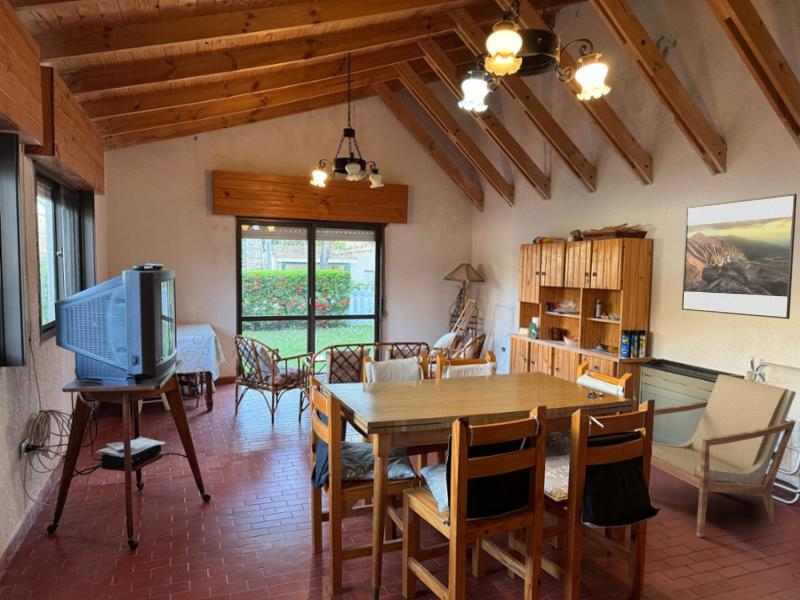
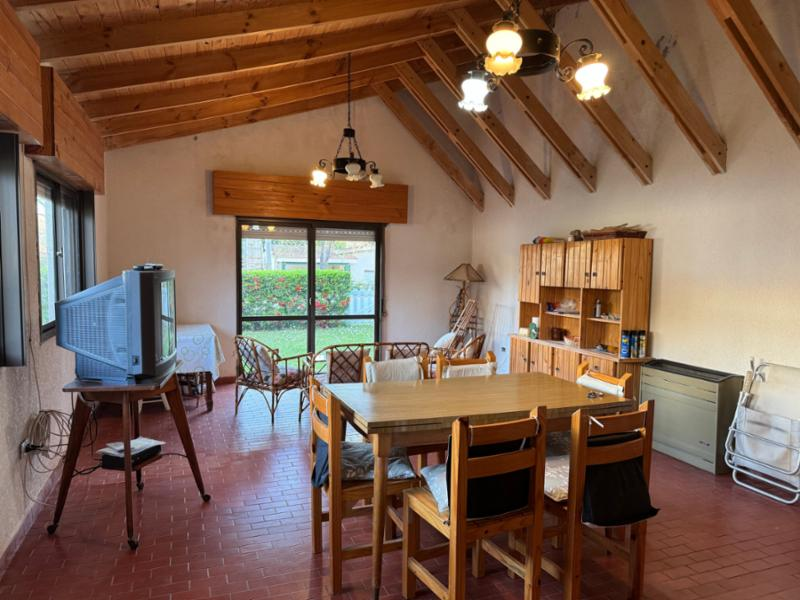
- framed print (733, 257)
- armchair (709, 445)
